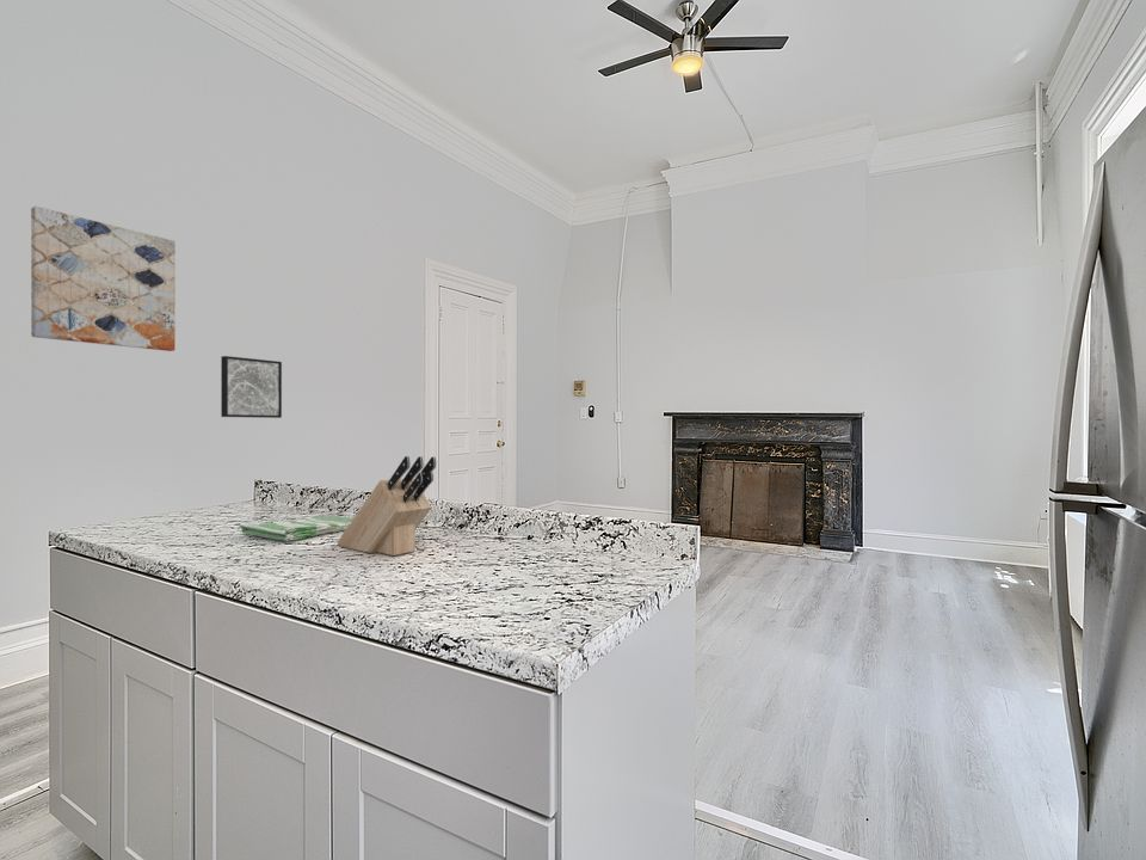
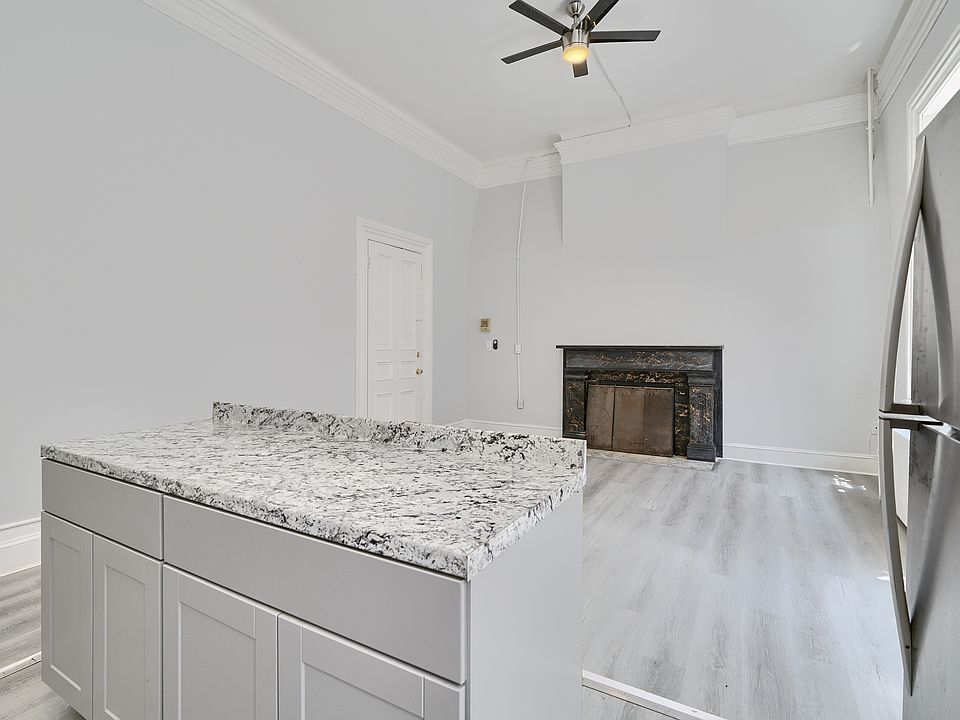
- wall art (109, 284)
- wall art (252, 388)
- dish towel (304, 524)
- knife block (388, 502)
